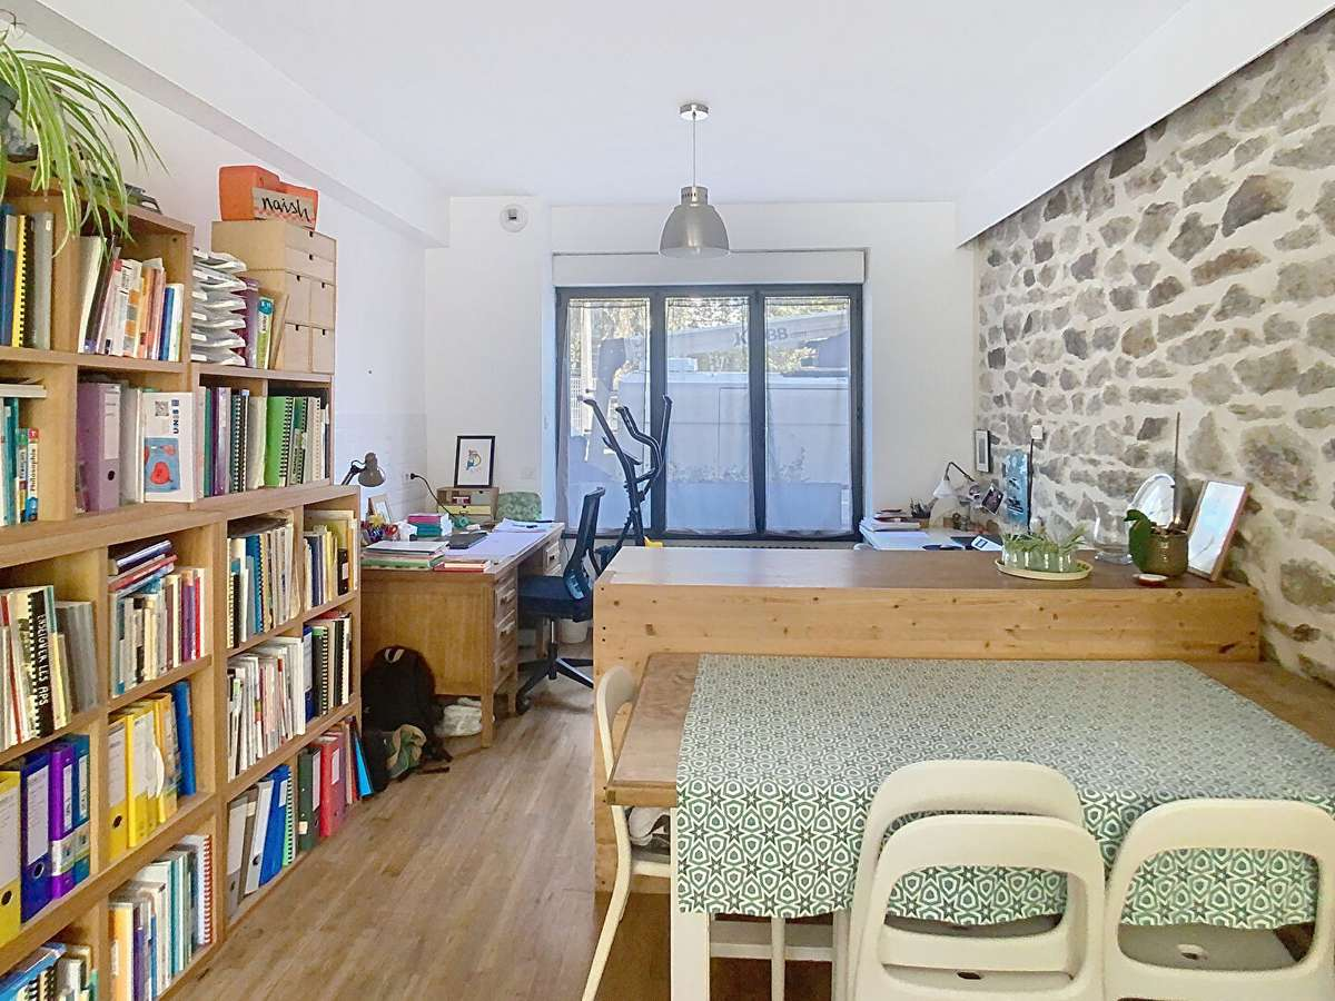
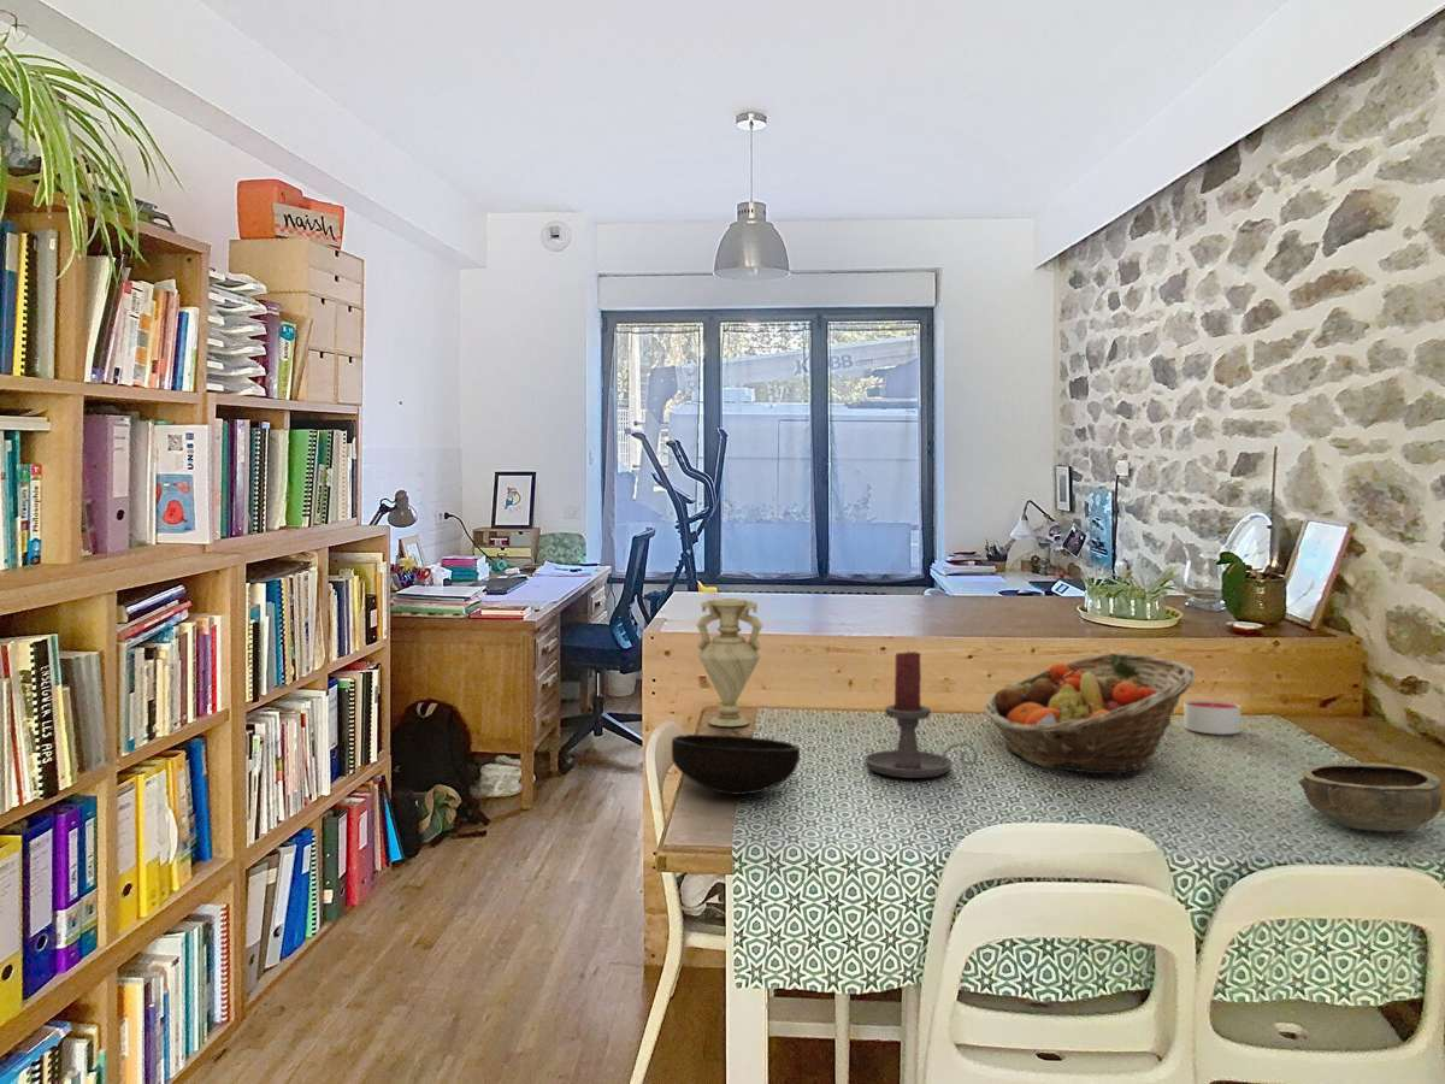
+ bowl (735, 764)
+ candle holder (920, 709)
+ fruit basket (1085, 707)
+ vase (729, 660)
+ bowl (1366, 799)
+ candle (1211, 715)
